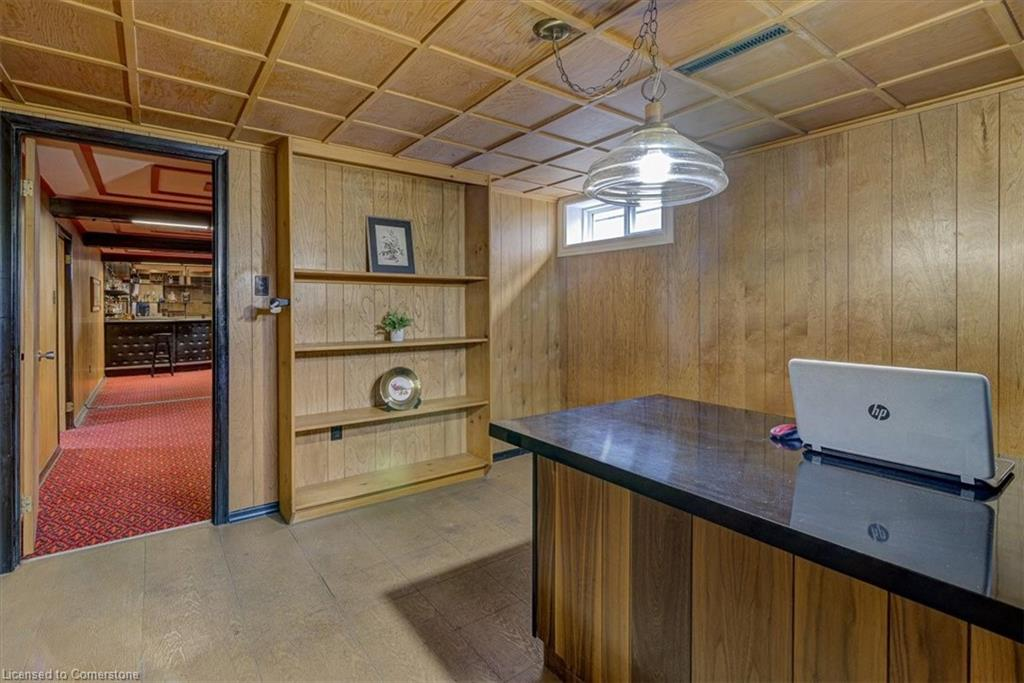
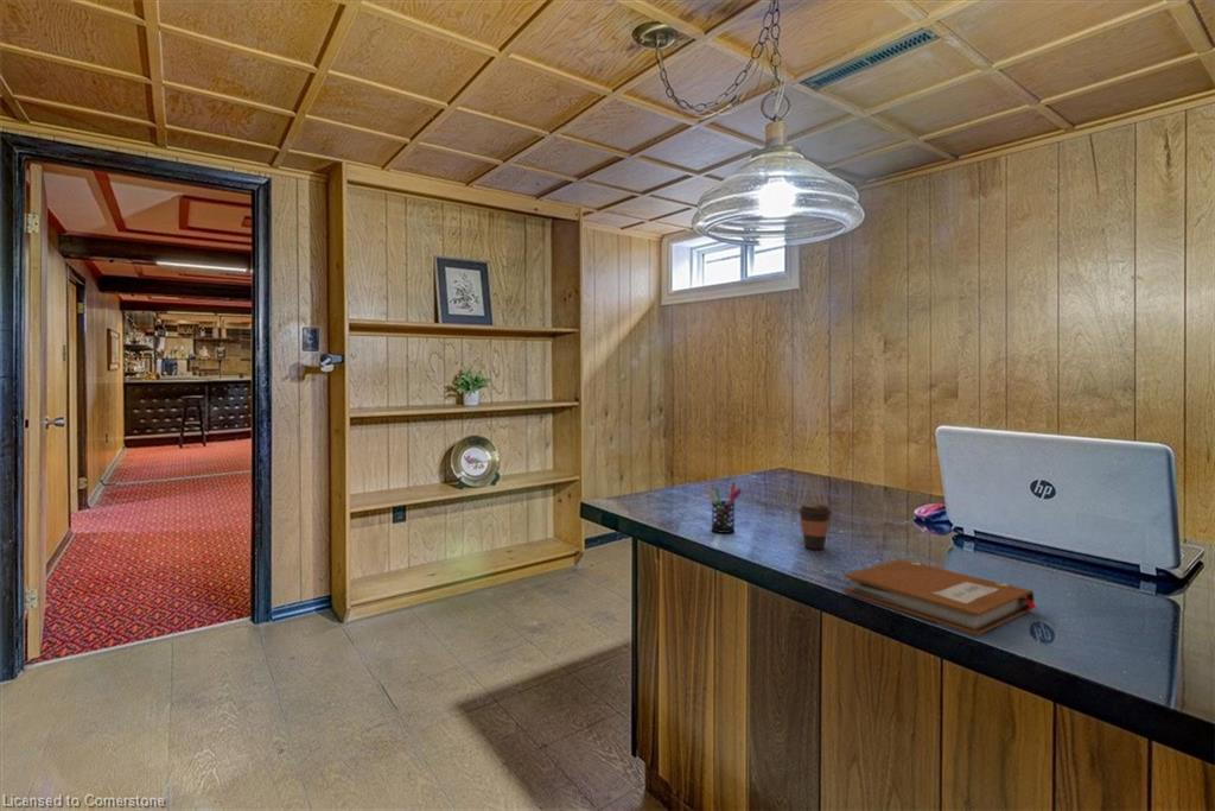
+ notebook (939, 591)
+ pen holder (723, 506)
+ coffee cup (814, 526)
